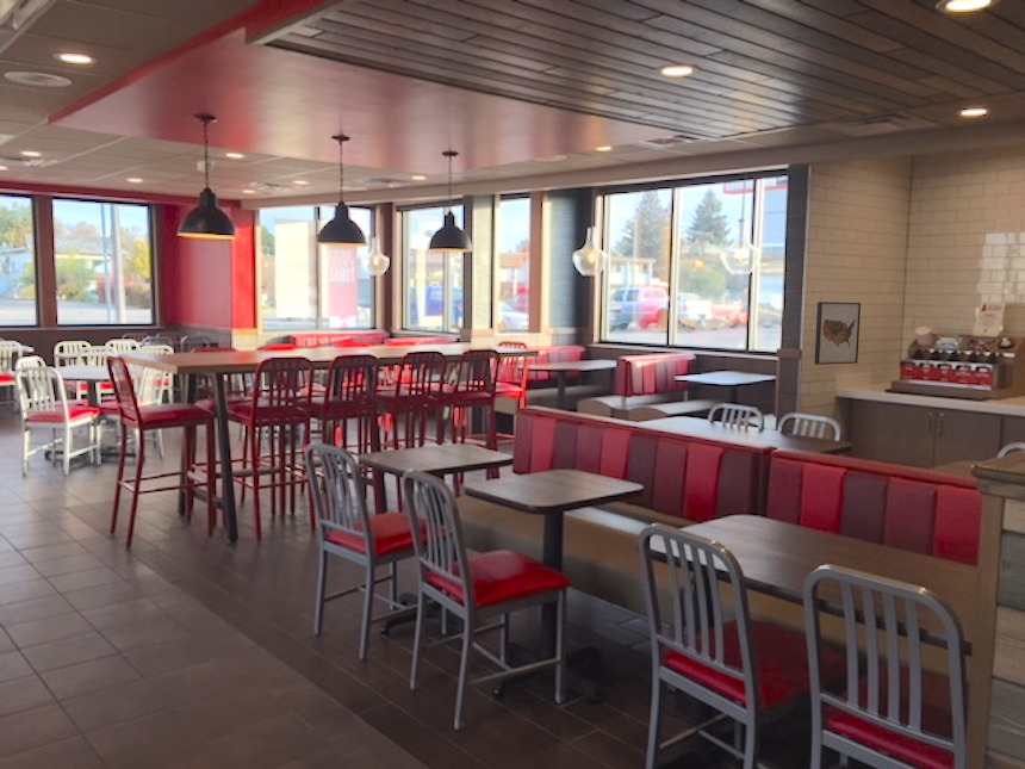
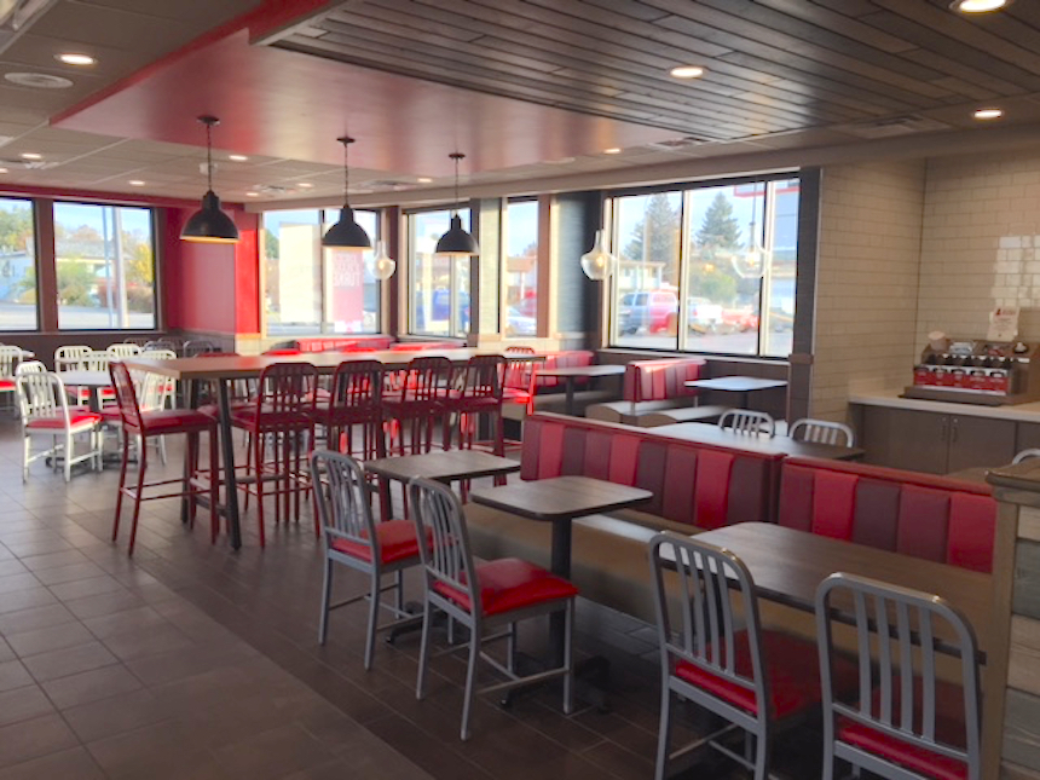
- wall art (838, 333)
